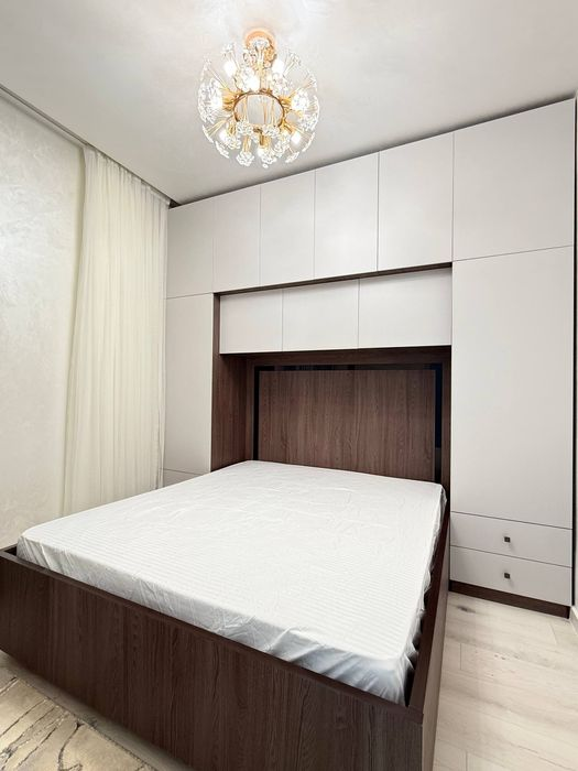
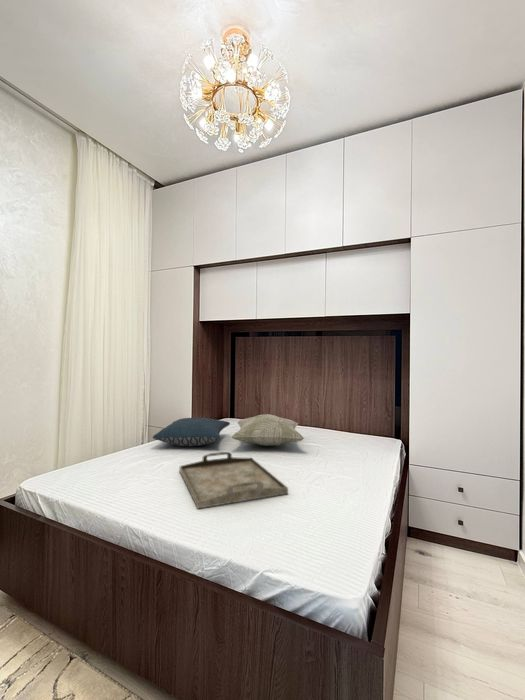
+ pillow (194, 430)
+ serving tray (229, 473)
+ decorative pillow (267, 429)
